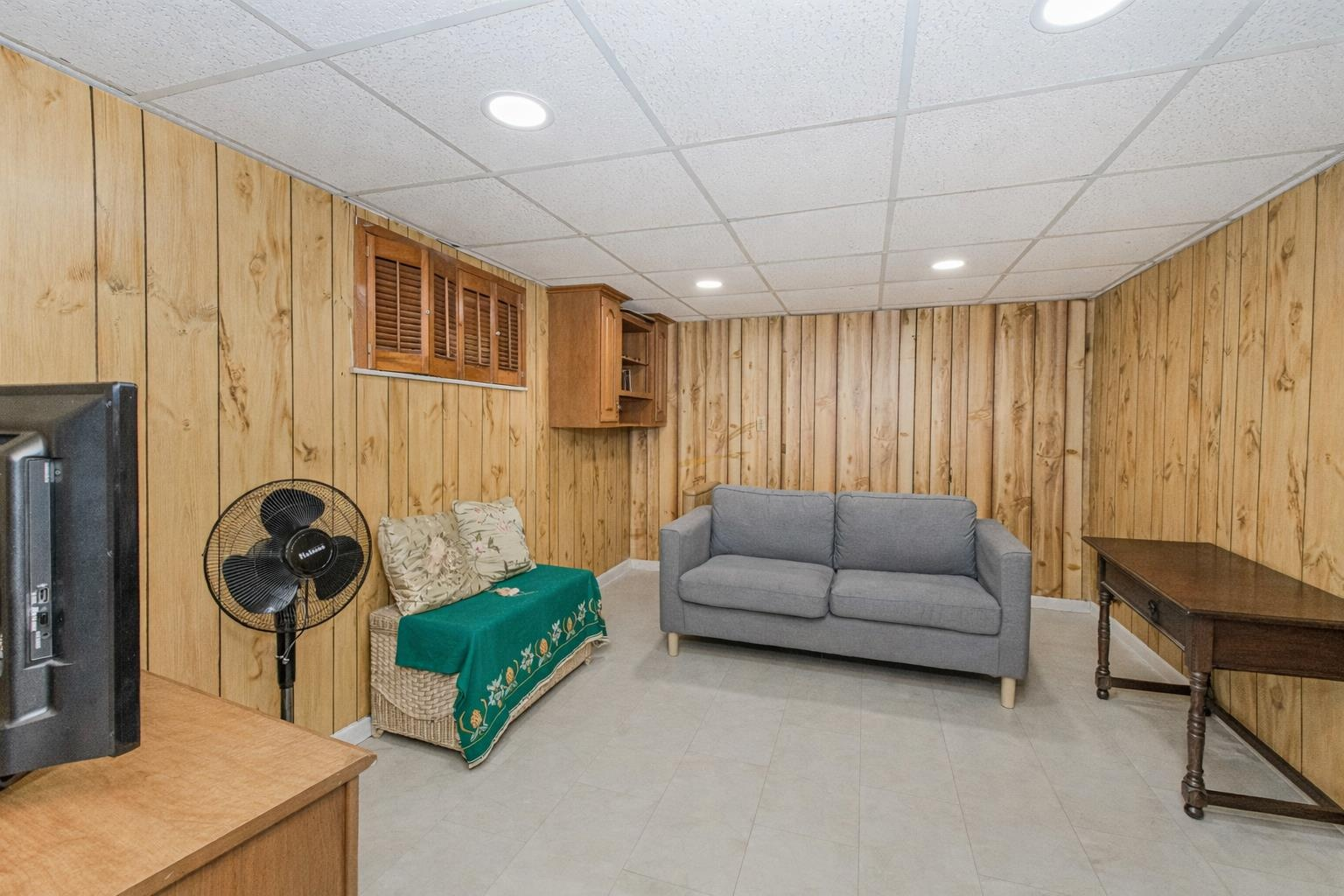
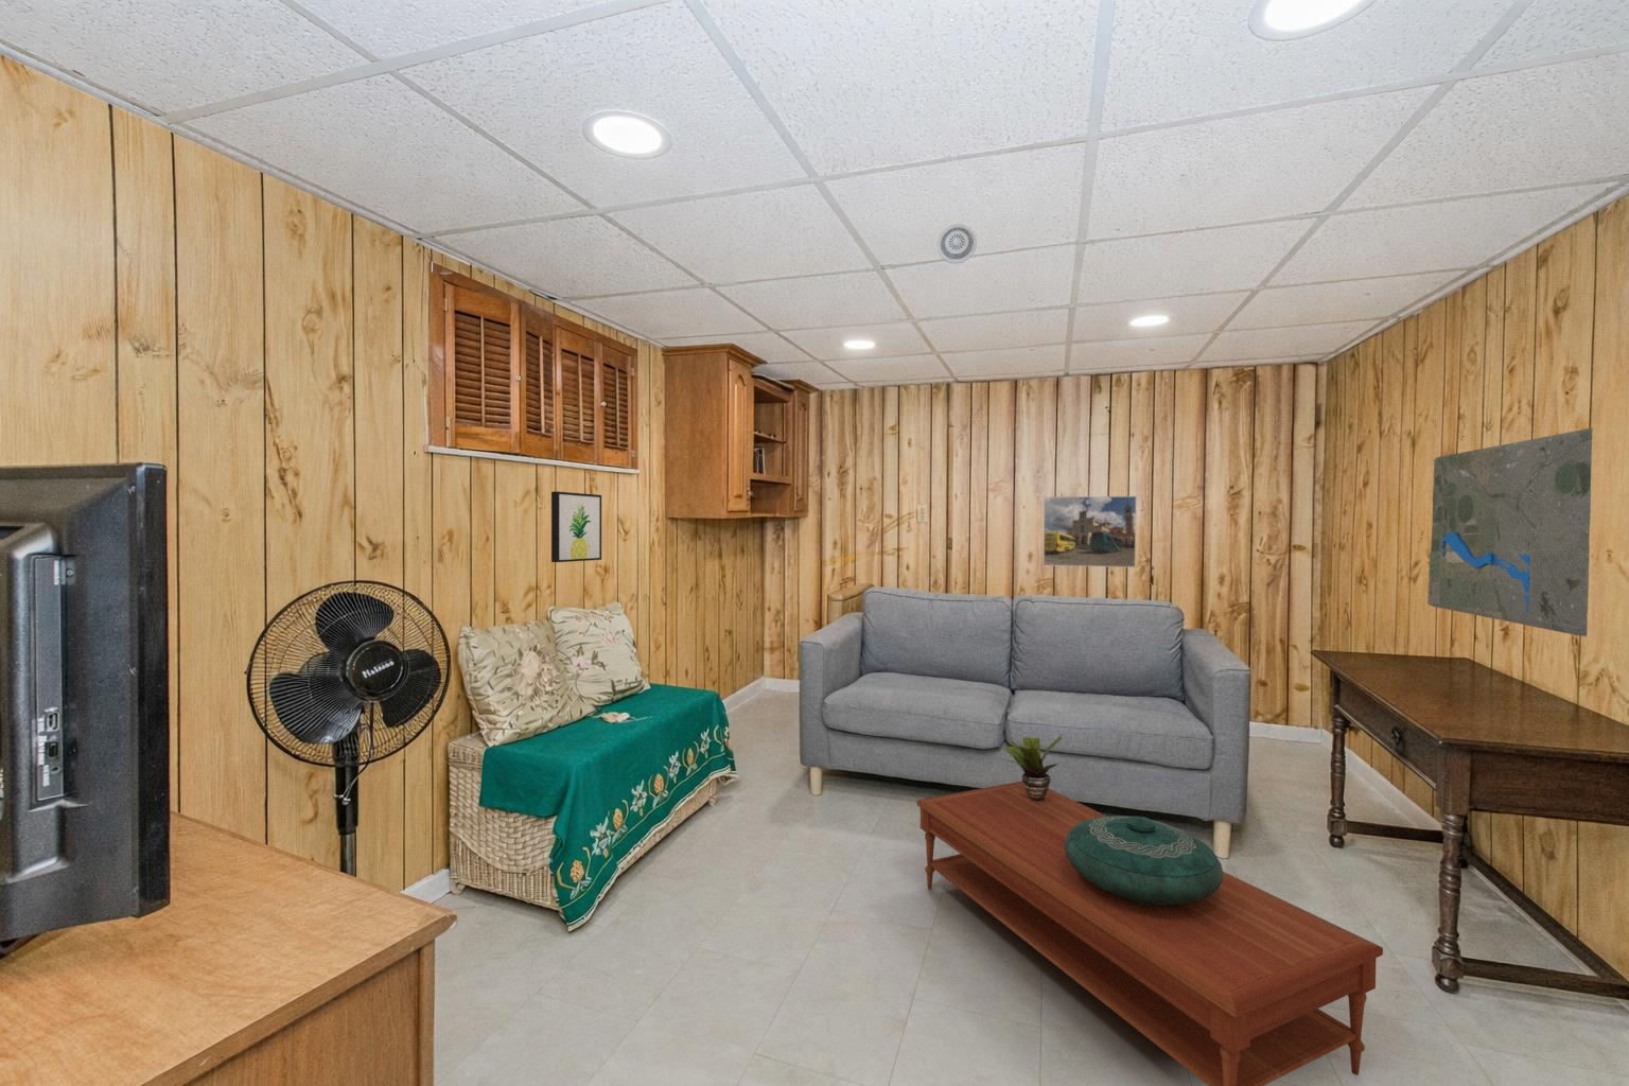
+ potted plant (1038, 767)
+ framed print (1088, 531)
+ decorative bowl (1141, 850)
+ smoke detector (956, 242)
+ coffee table (1099, 910)
+ road map (1498, 531)
+ wall art (577, 527)
